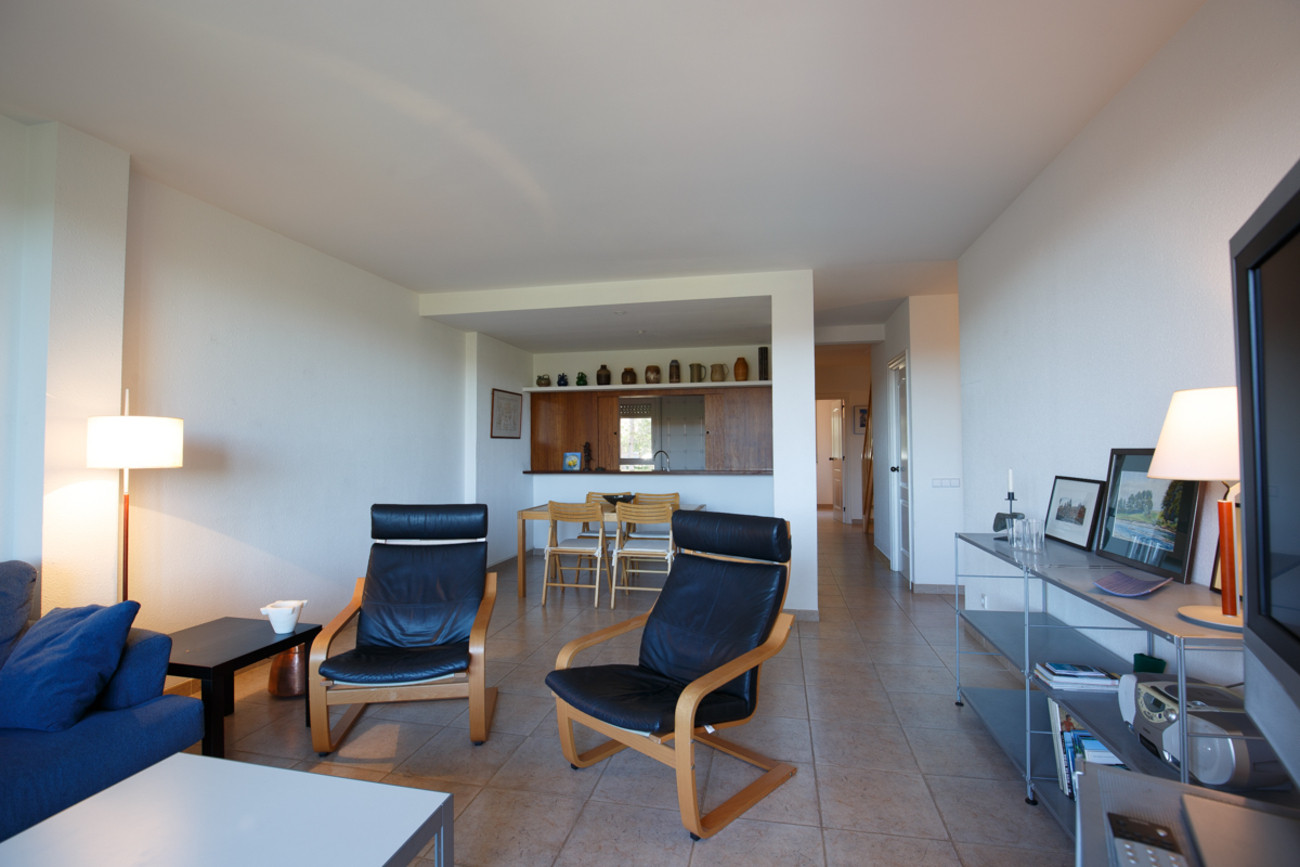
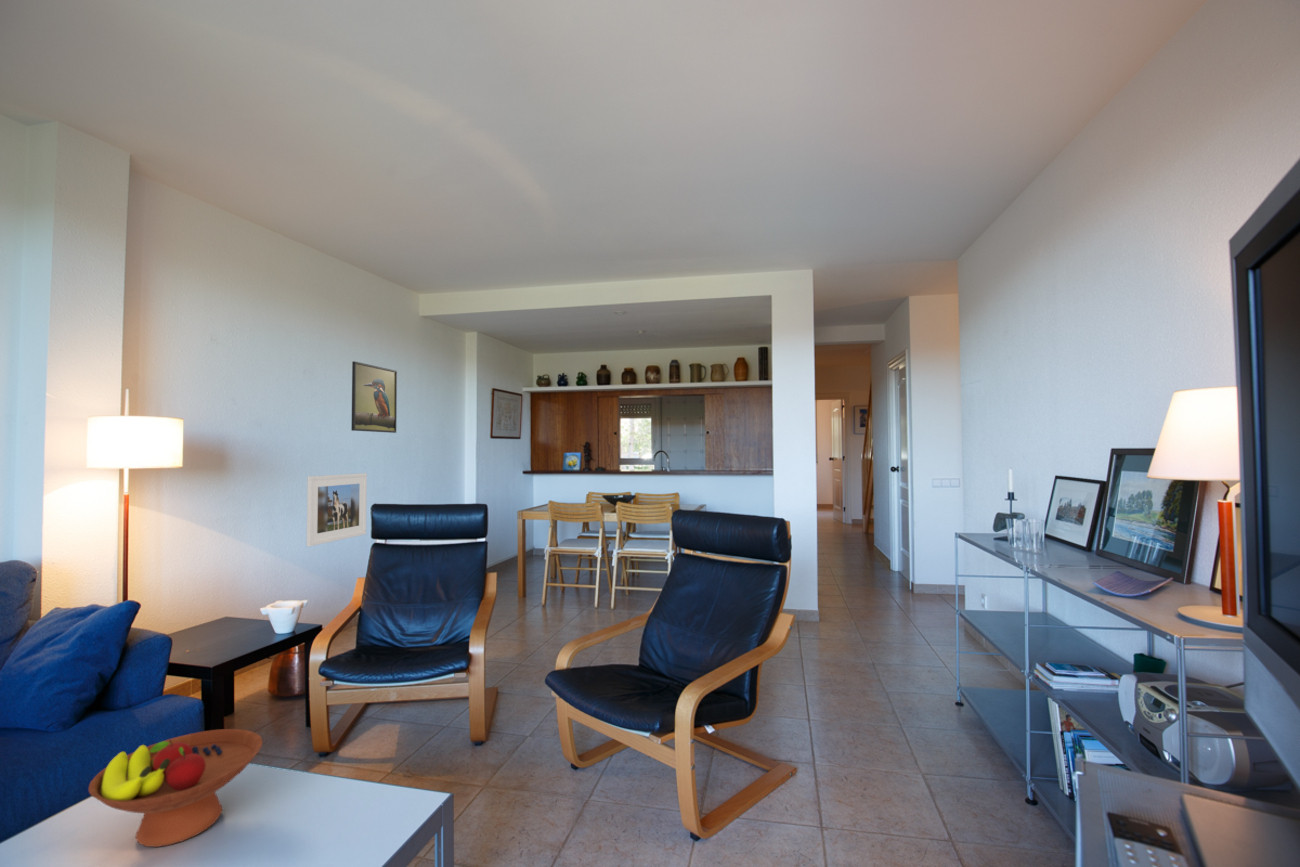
+ fruit bowl (181, 780)
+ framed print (375, 399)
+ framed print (338, 507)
